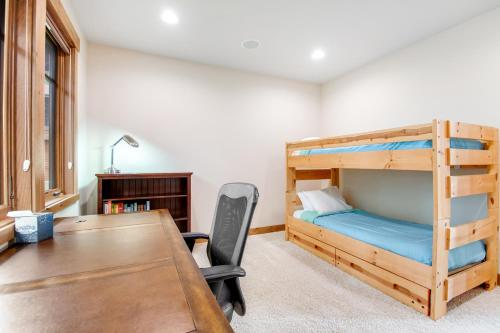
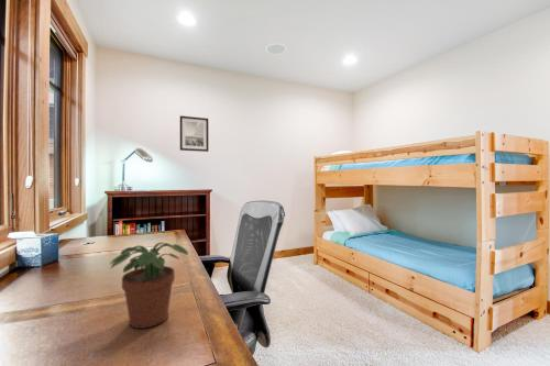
+ potted plant (150, 281)
+ wall art (194, 133)
